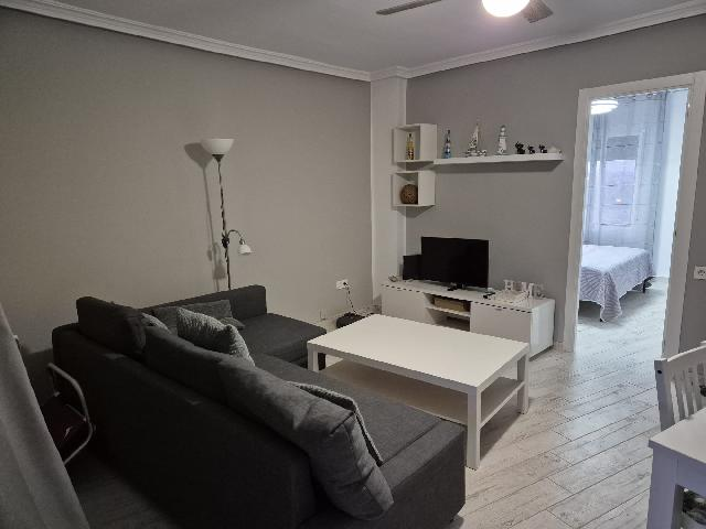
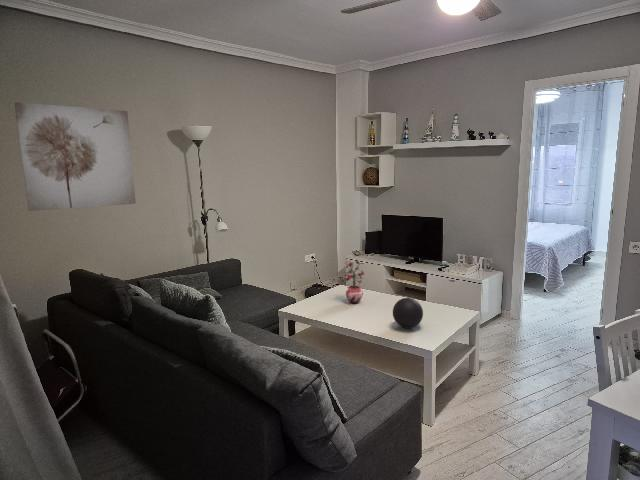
+ decorative ball (407, 312)
+ potted plant (354, 280)
+ wall art (80, 158)
